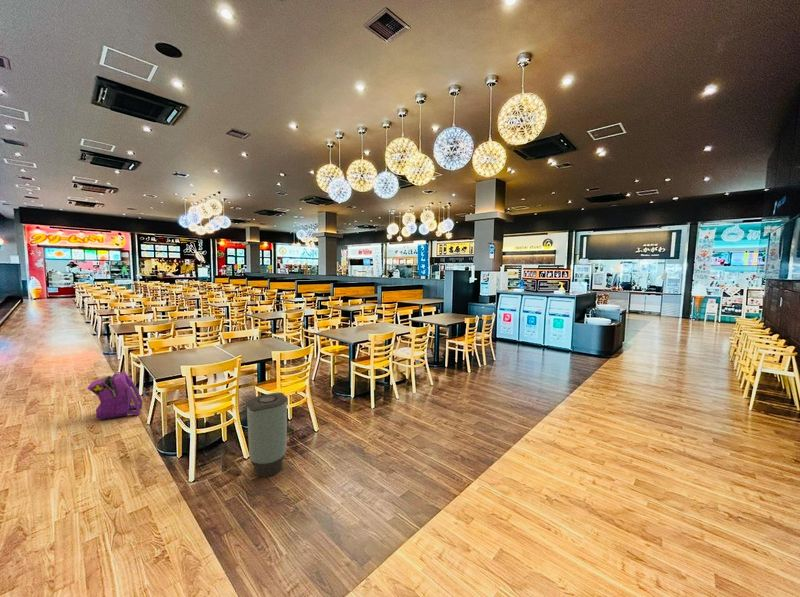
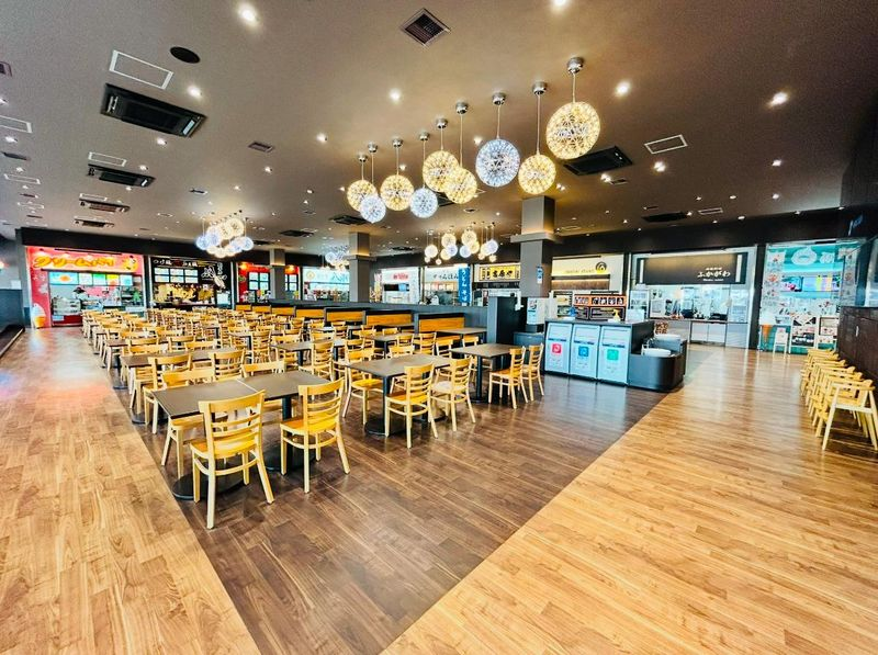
- trash can (269, 432)
- backpack (116, 394)
